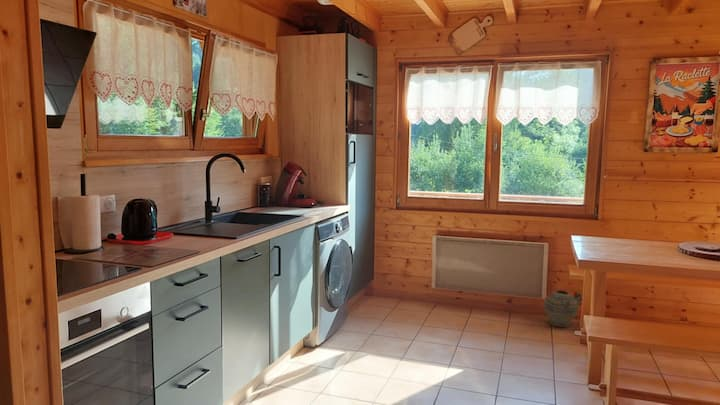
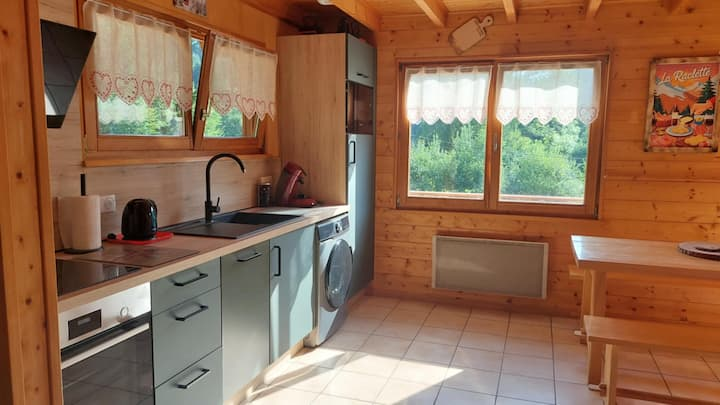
- ceramic jug (563, 309)
